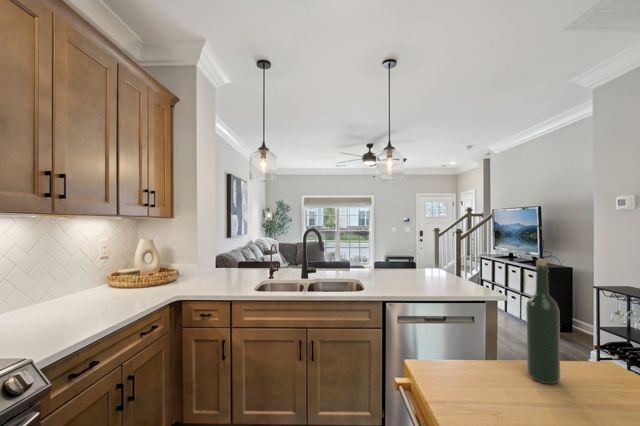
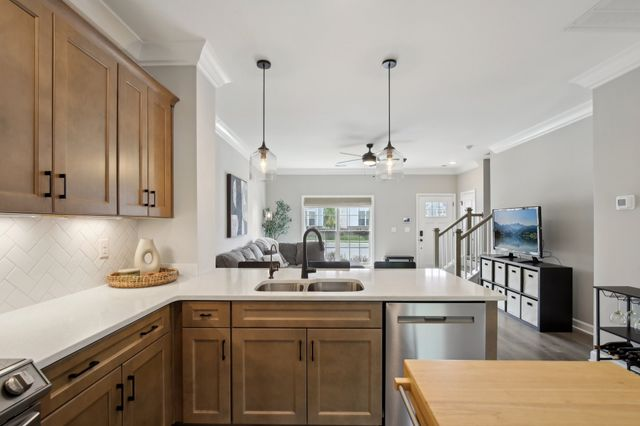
- wine bottle (542, 319)
